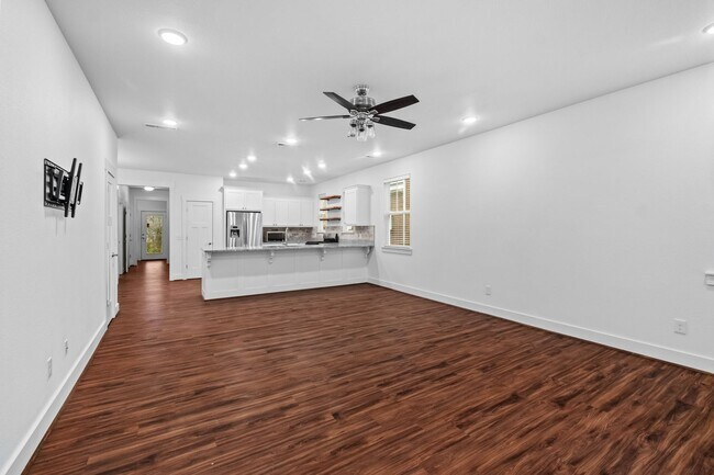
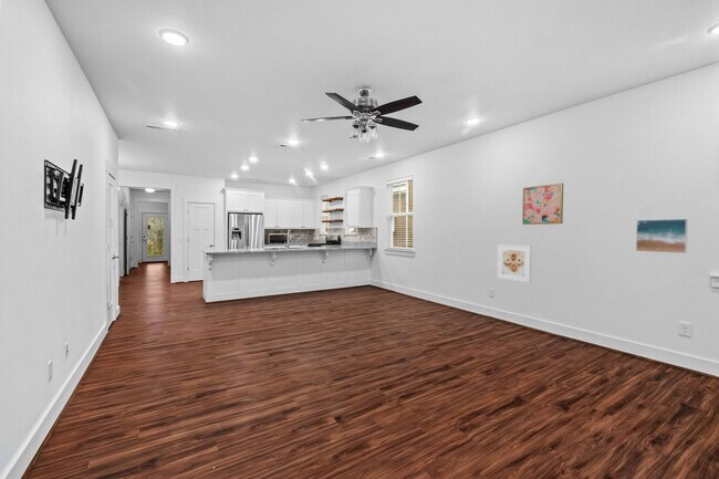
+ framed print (513, 262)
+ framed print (660, 236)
+ wall art (541, 205)
